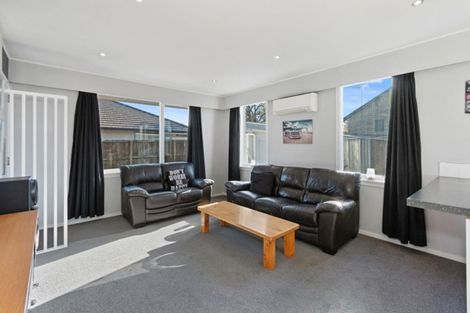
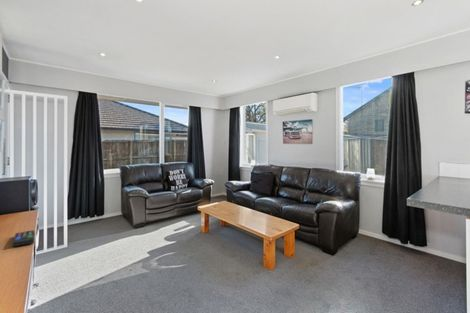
+ remote control (24, 237)
